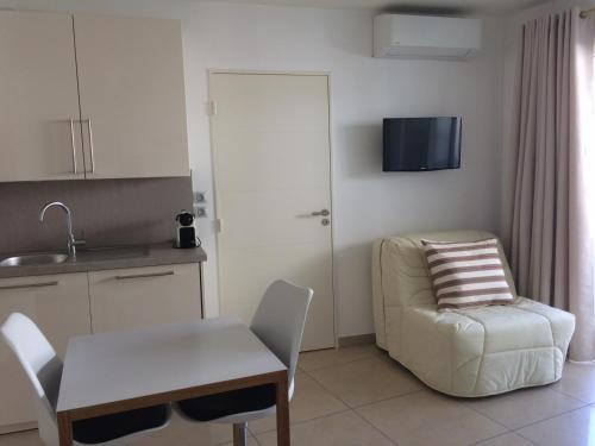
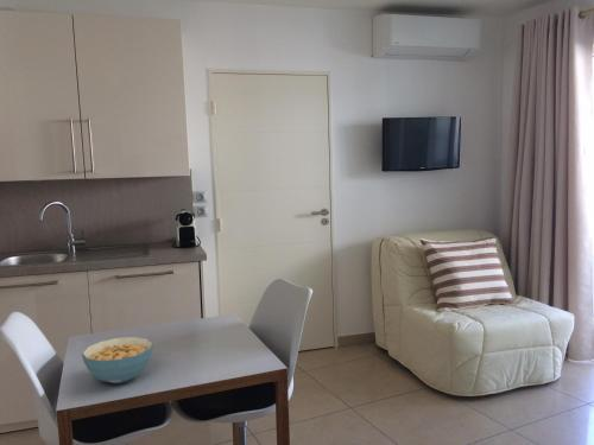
+ cereal bowl (119, 363)
